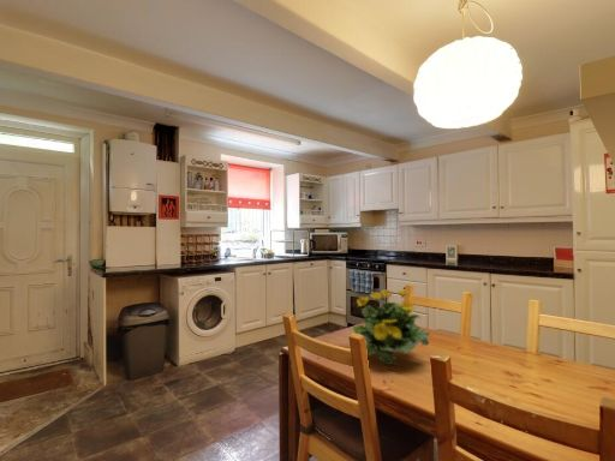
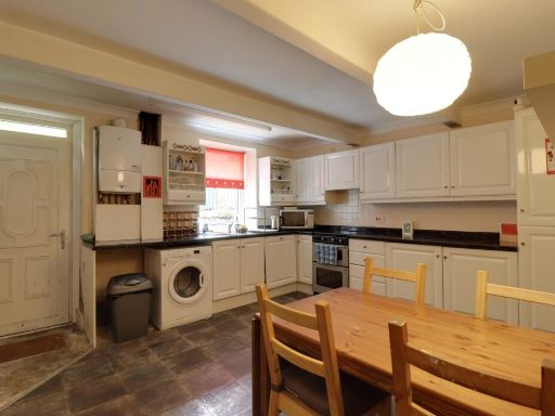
- flowering plant (388, 323)
